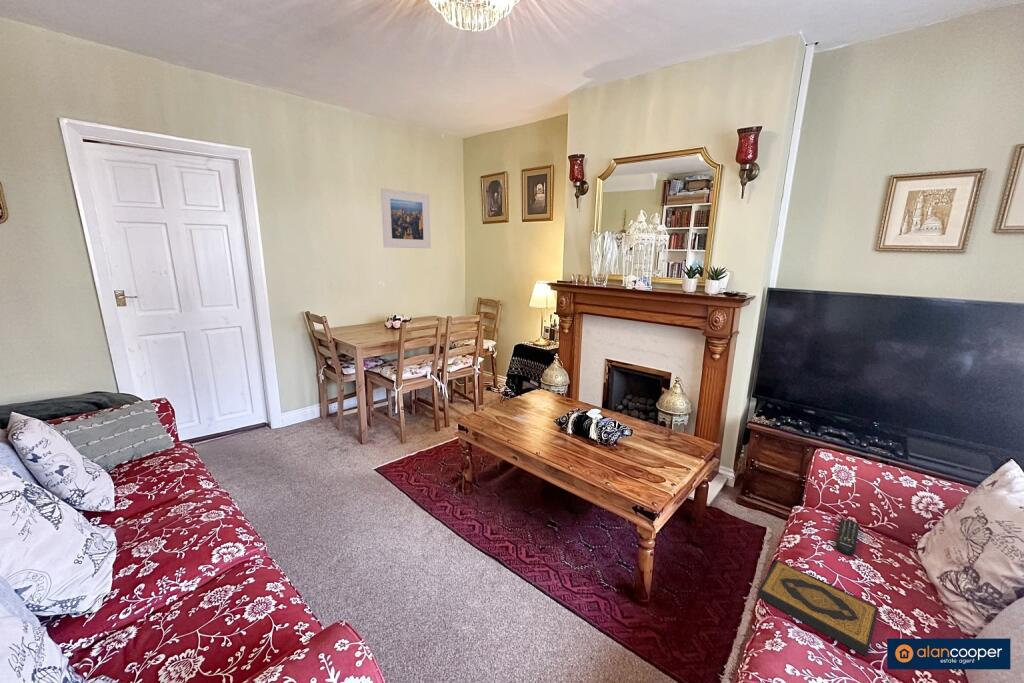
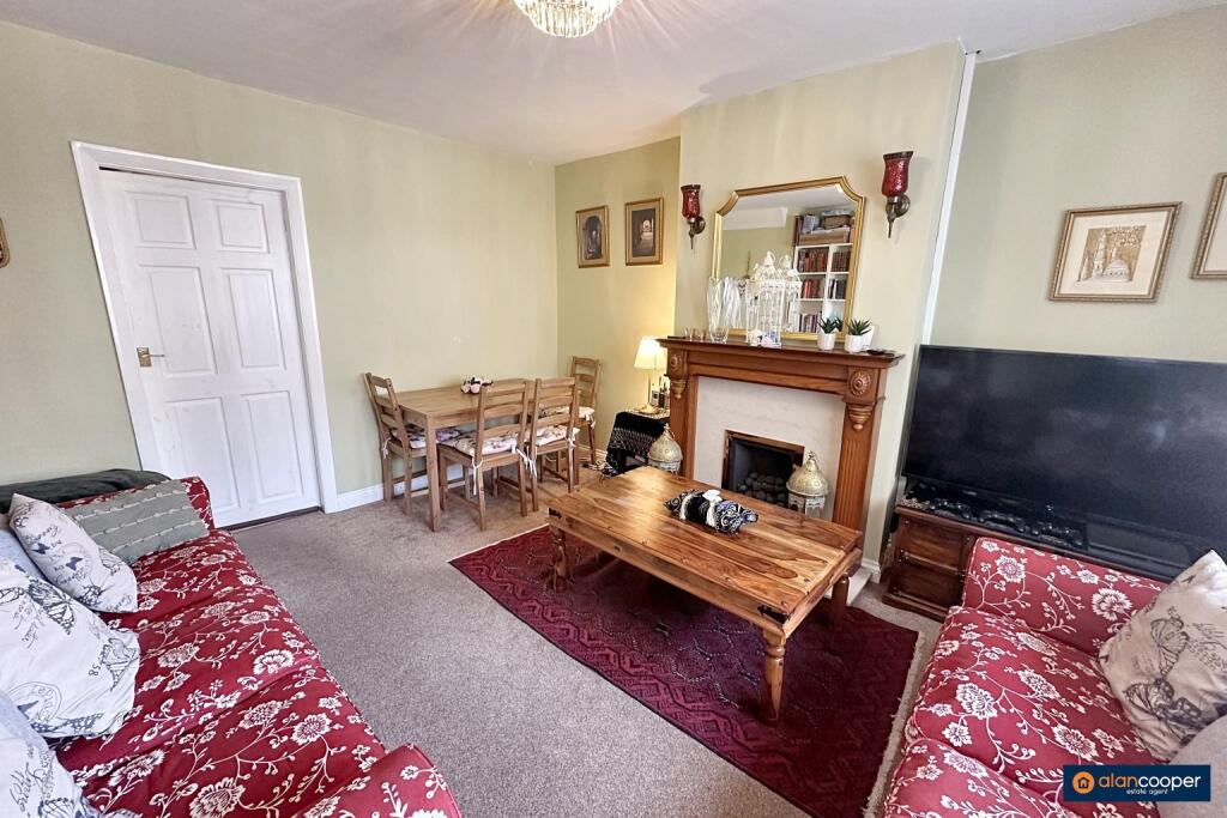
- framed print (407, 220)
- hardback book (816, 602)
- remote control (847, 534)
